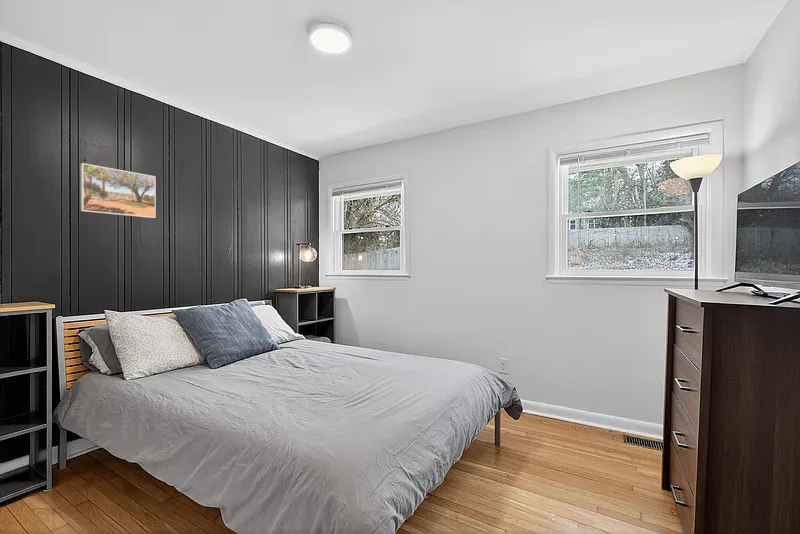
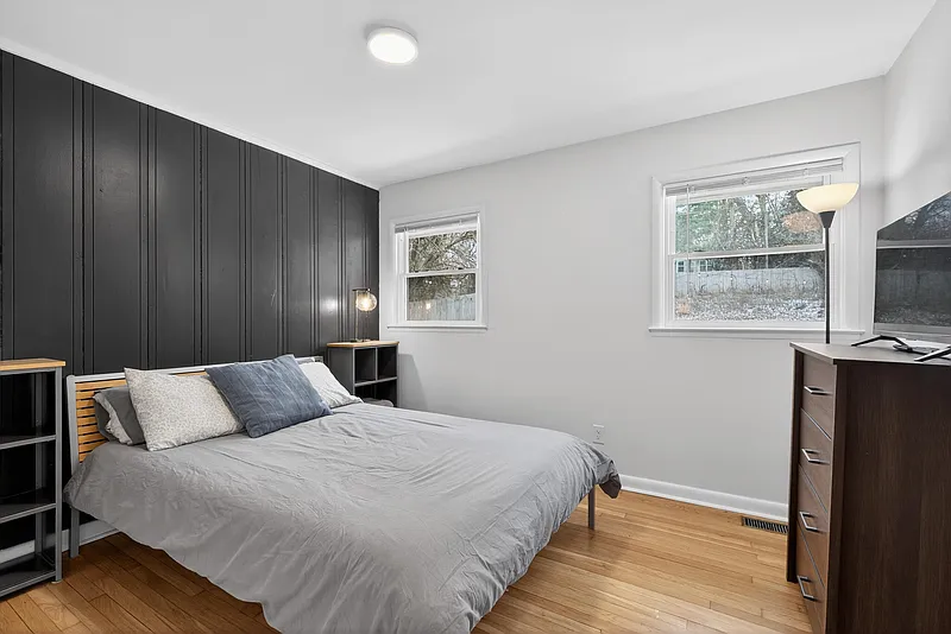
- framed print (120, 192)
